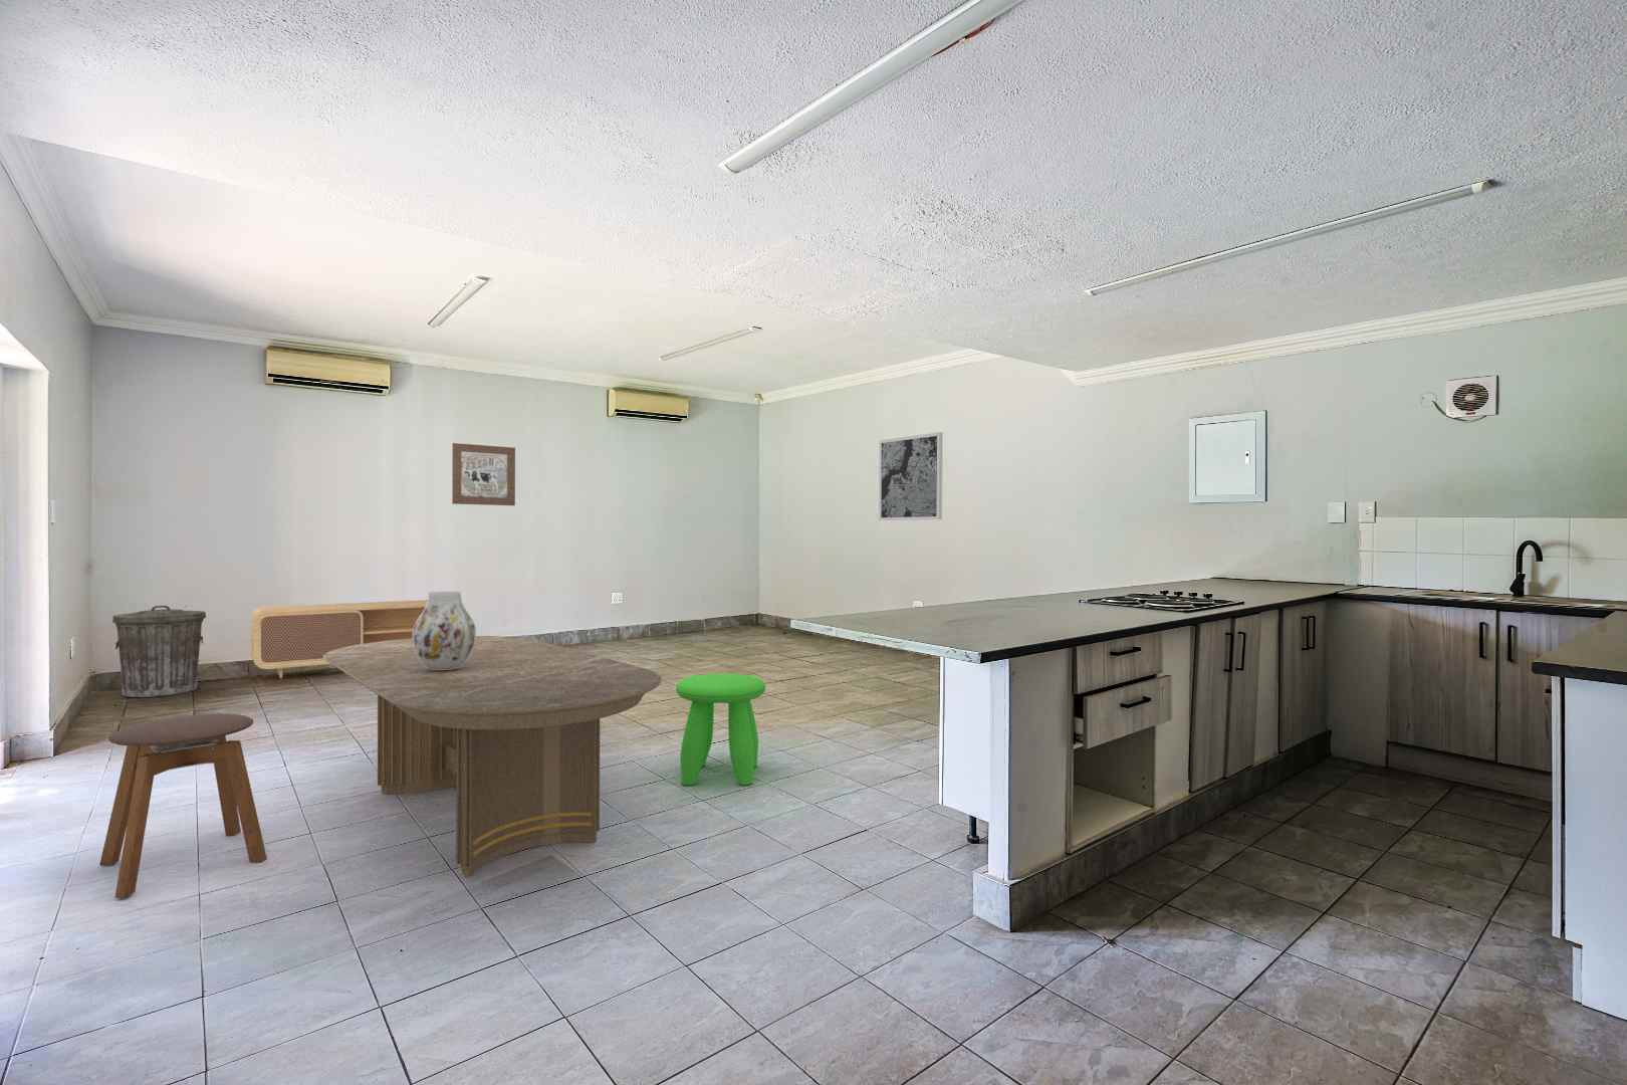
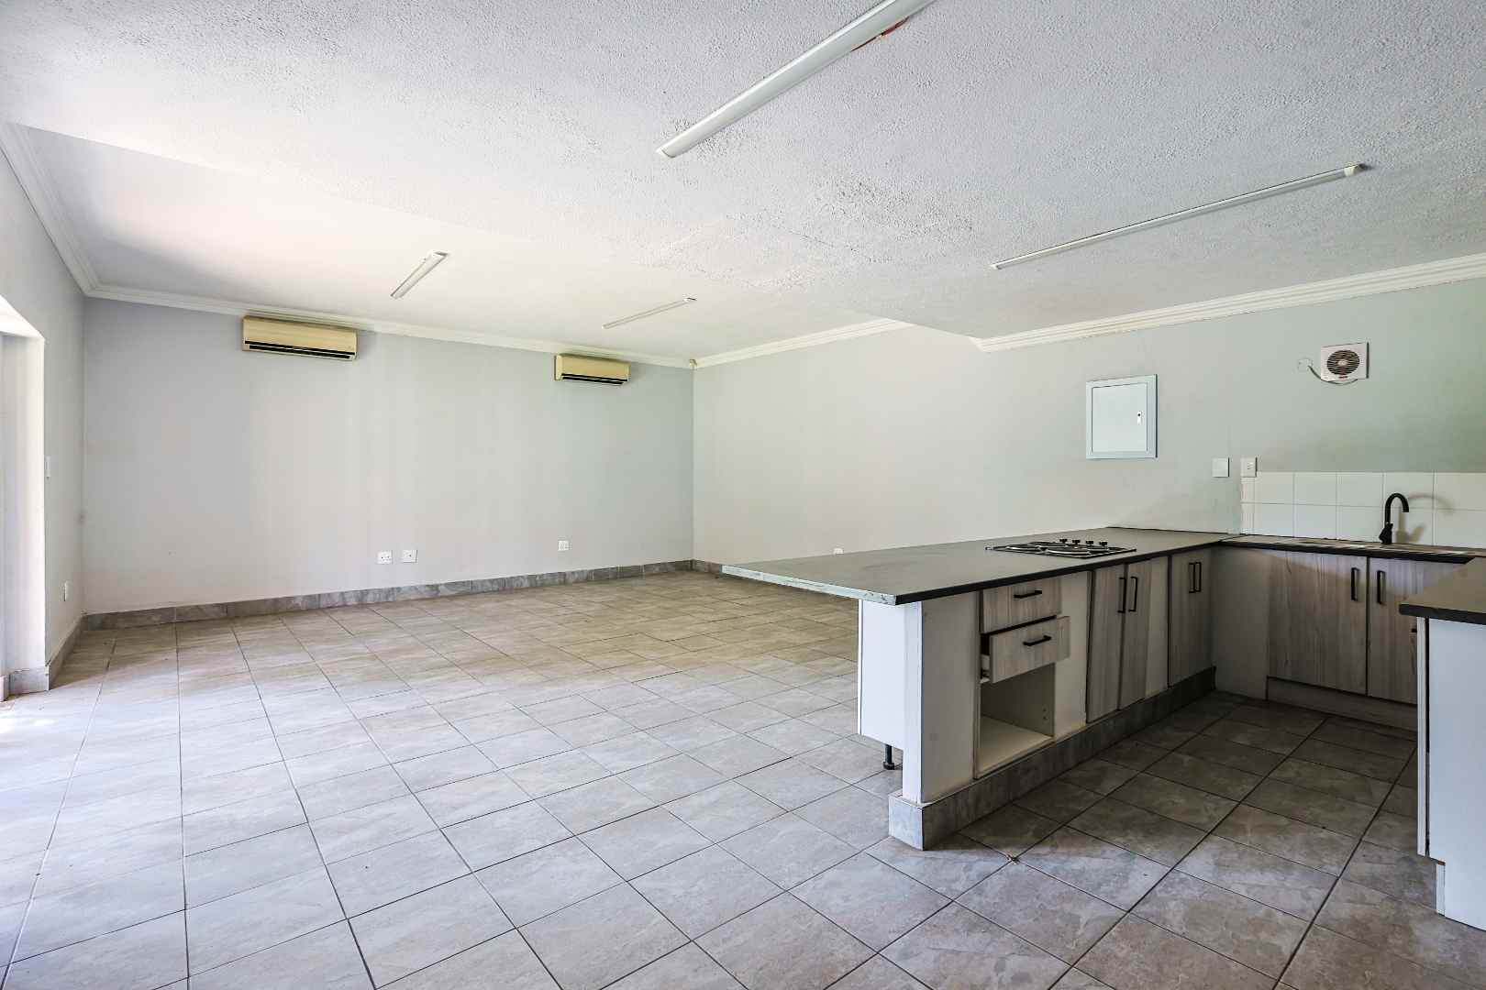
- vase (444, 630)
- stool (728, 727)
- stool (179, 768)
- trash can (160, 648)
- wall art (484, 475)
- dining table (479, 739)
- wall art (909, 478)
- tv stand (358, 637)
